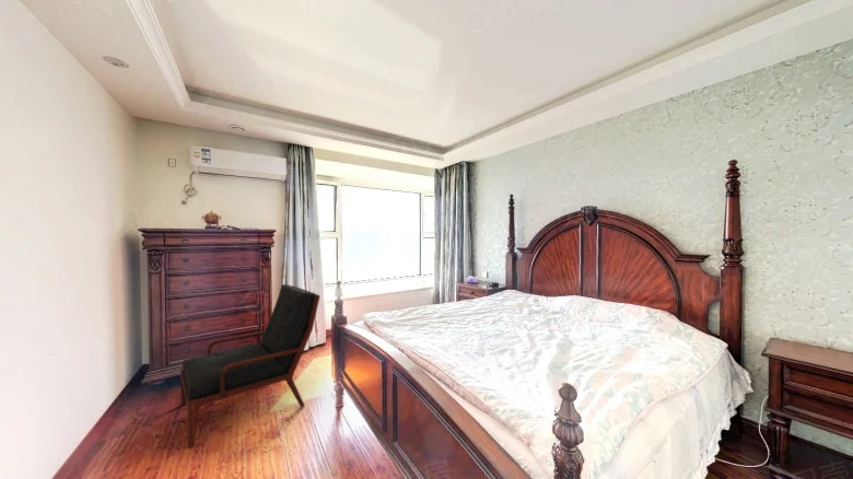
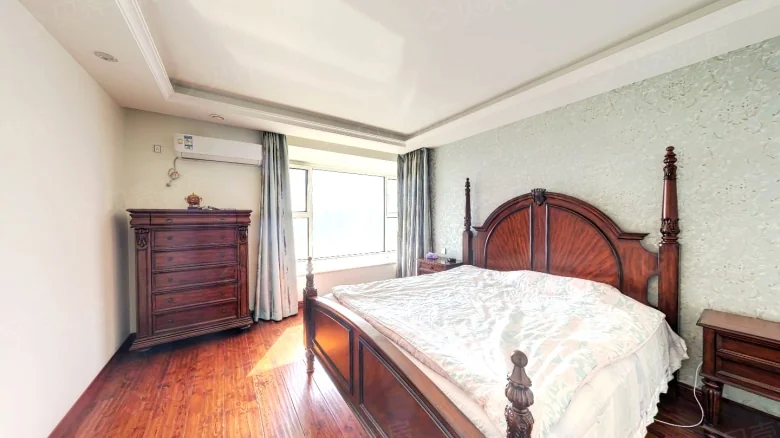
- armchair (252, 348)
